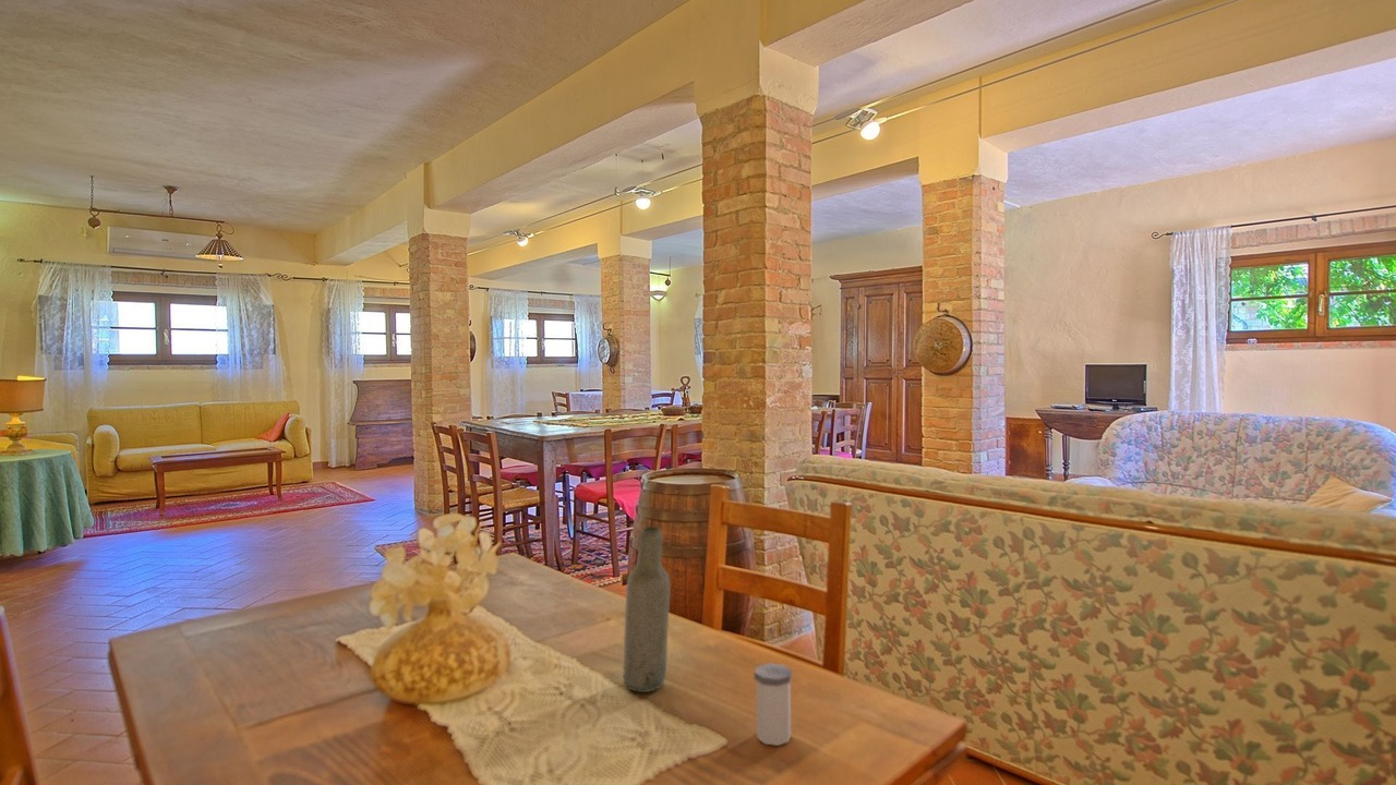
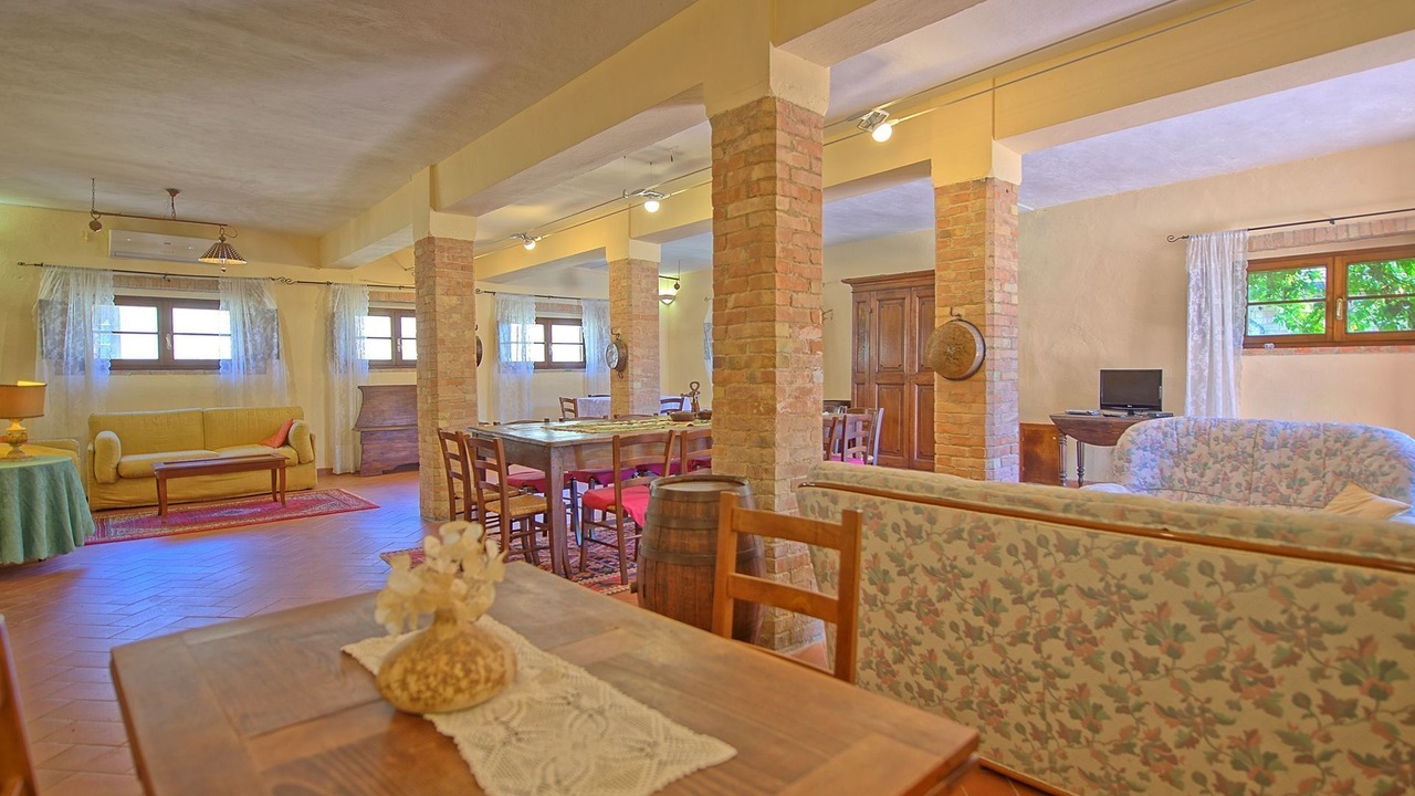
- salt shaker (773, 703)
- bottle (646, 606)
